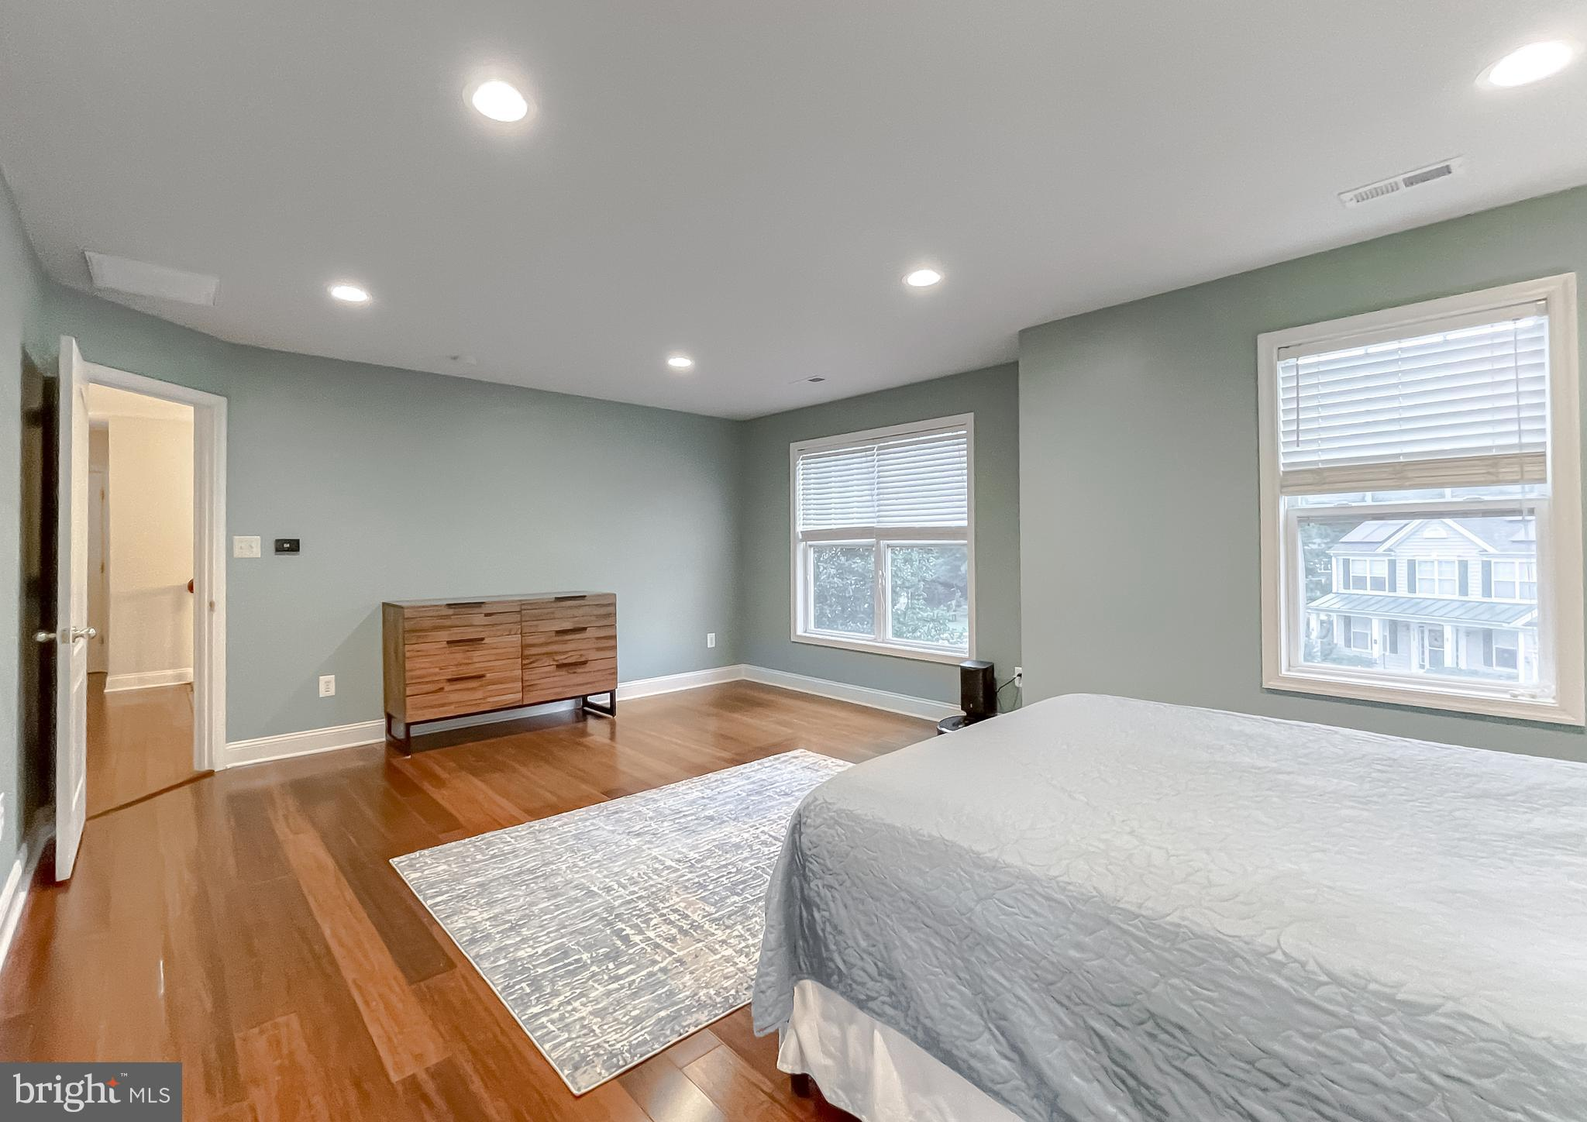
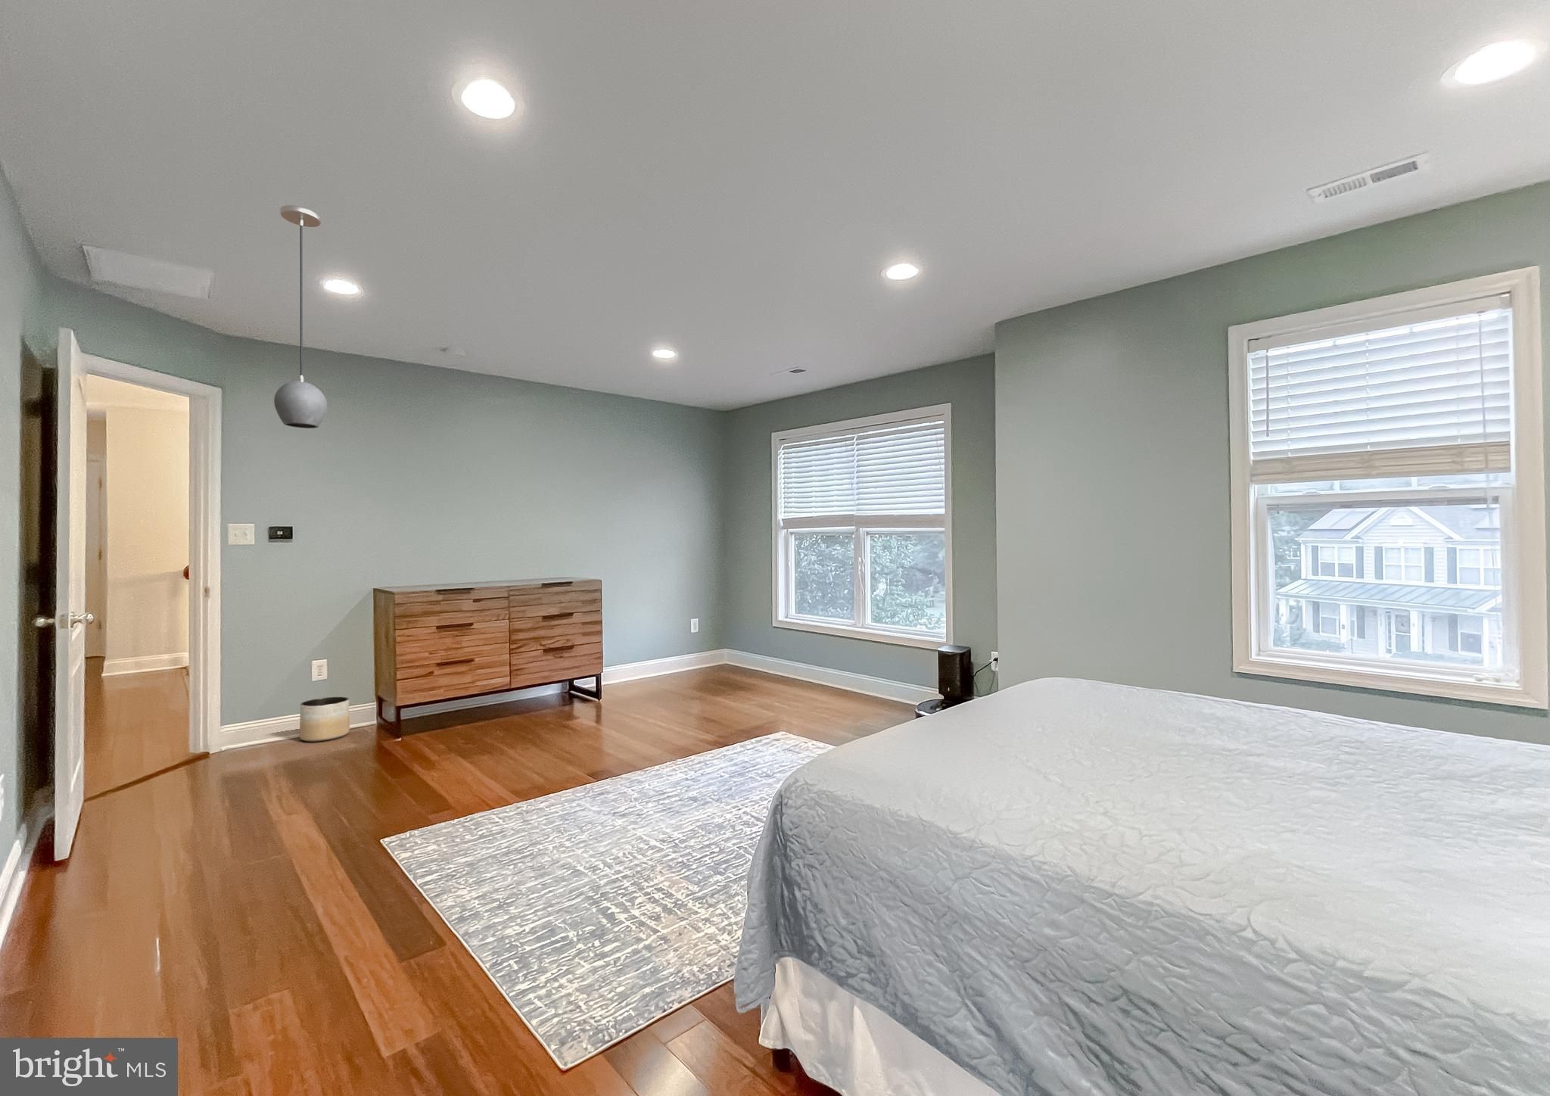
+ planter (325, 719)
+ light fixture (300, 319)
